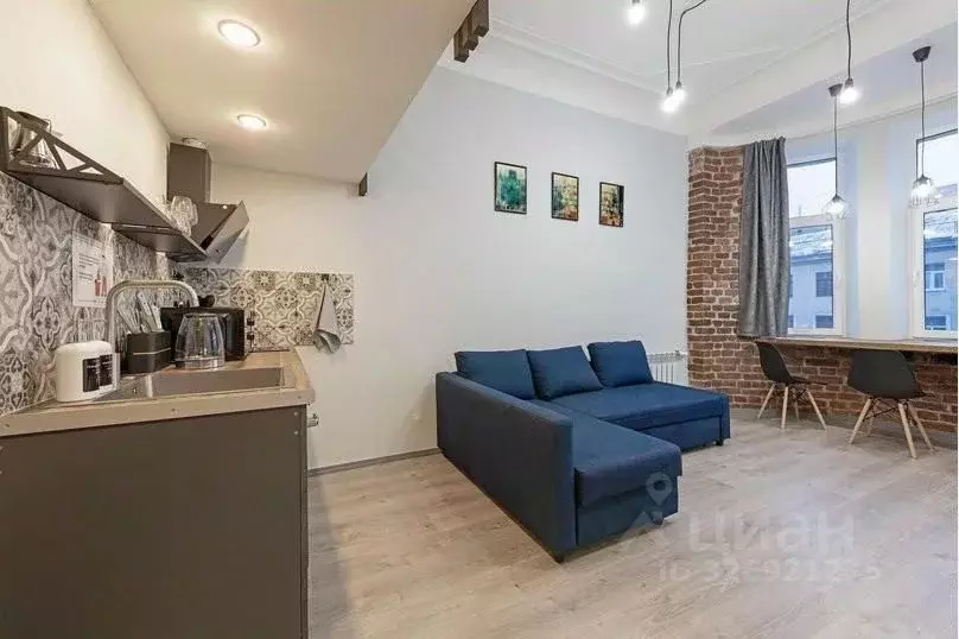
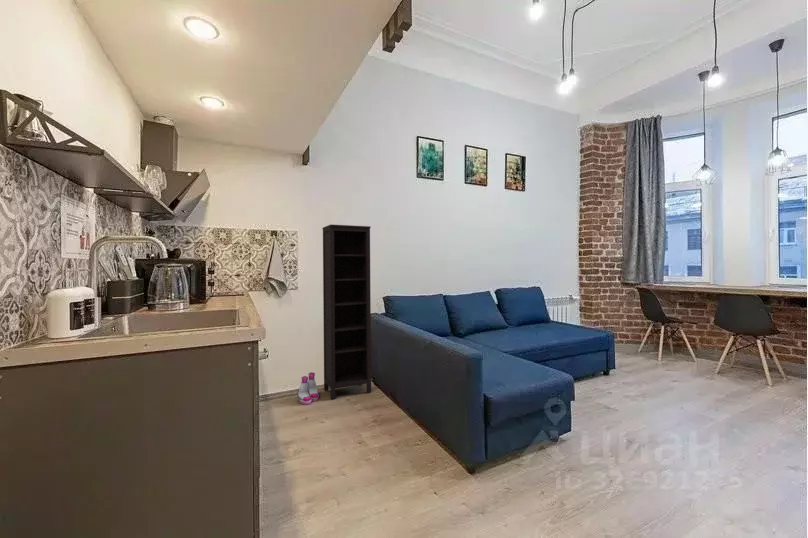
+ bookcase (346, 309)
+ boots (308, 386)
